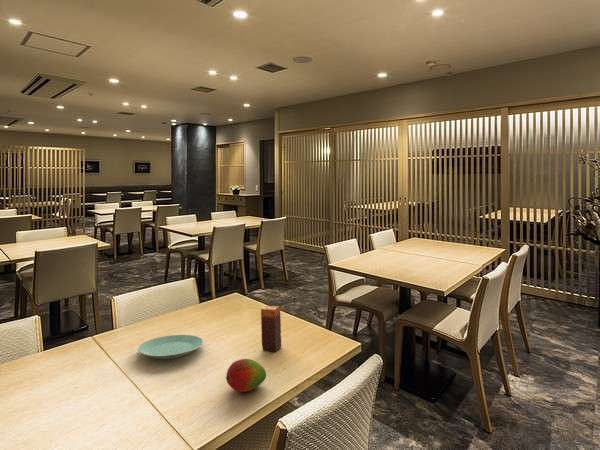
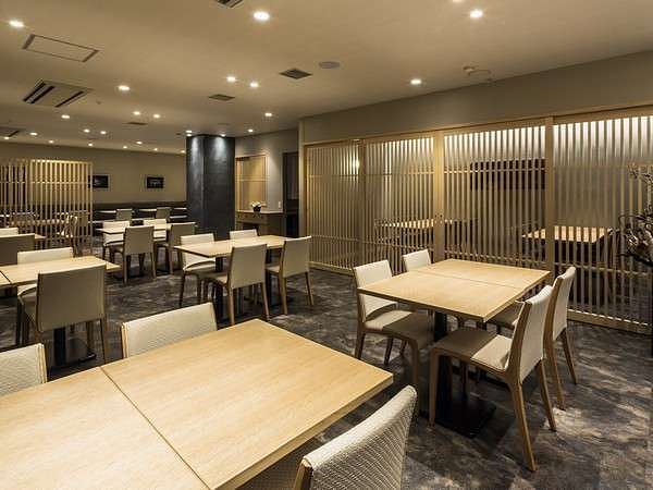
- plate (171, 347)
- candle (271, 327)
- fruit (246, 374)
